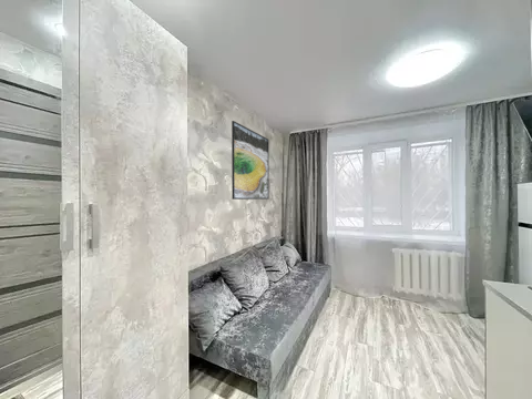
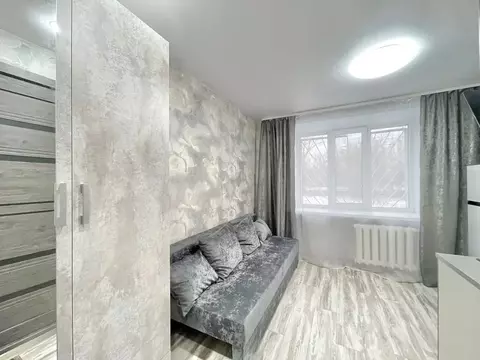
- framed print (253, 165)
